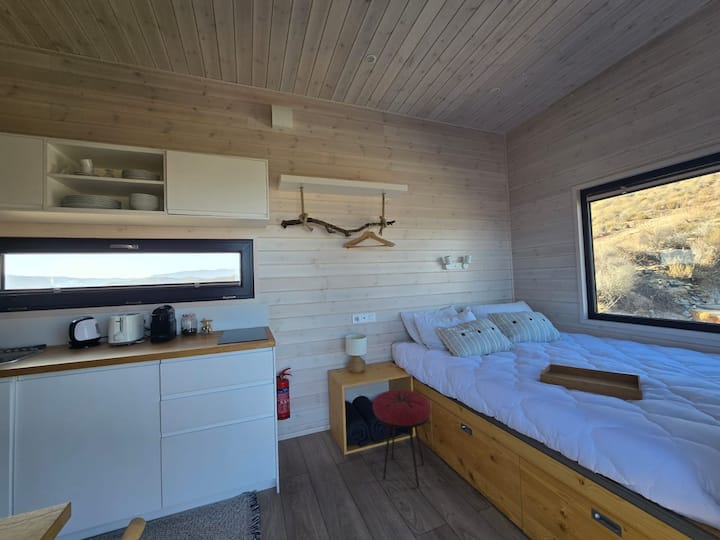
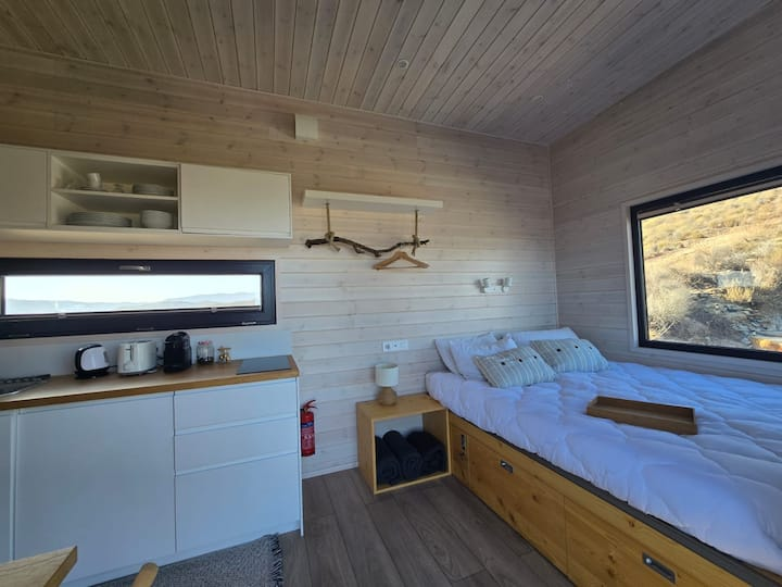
- stool (402, 427)
